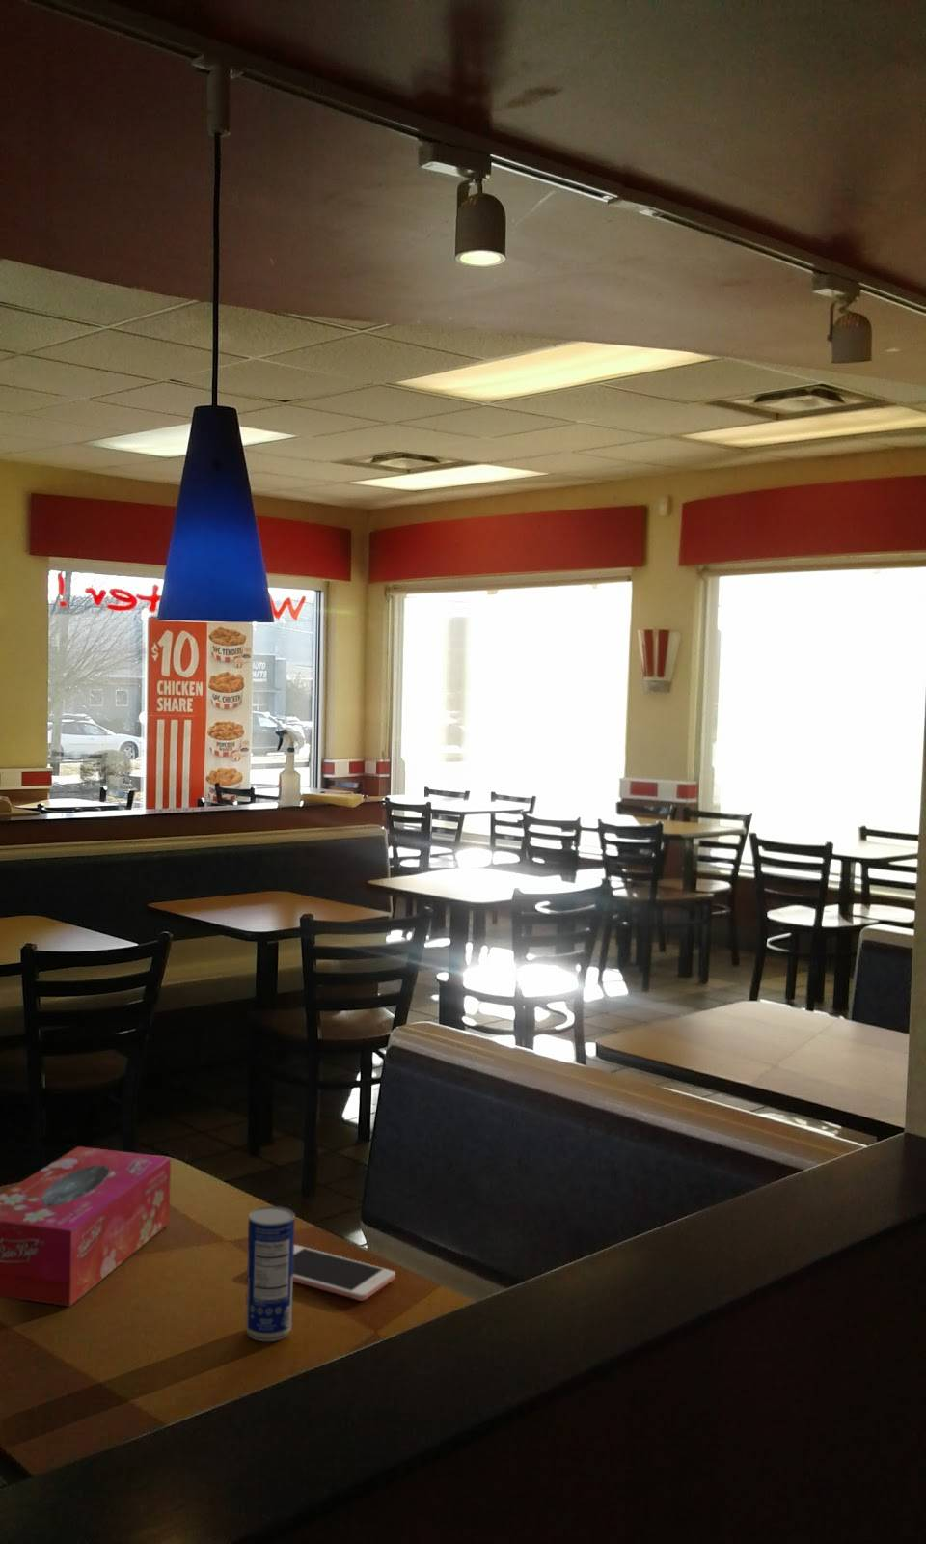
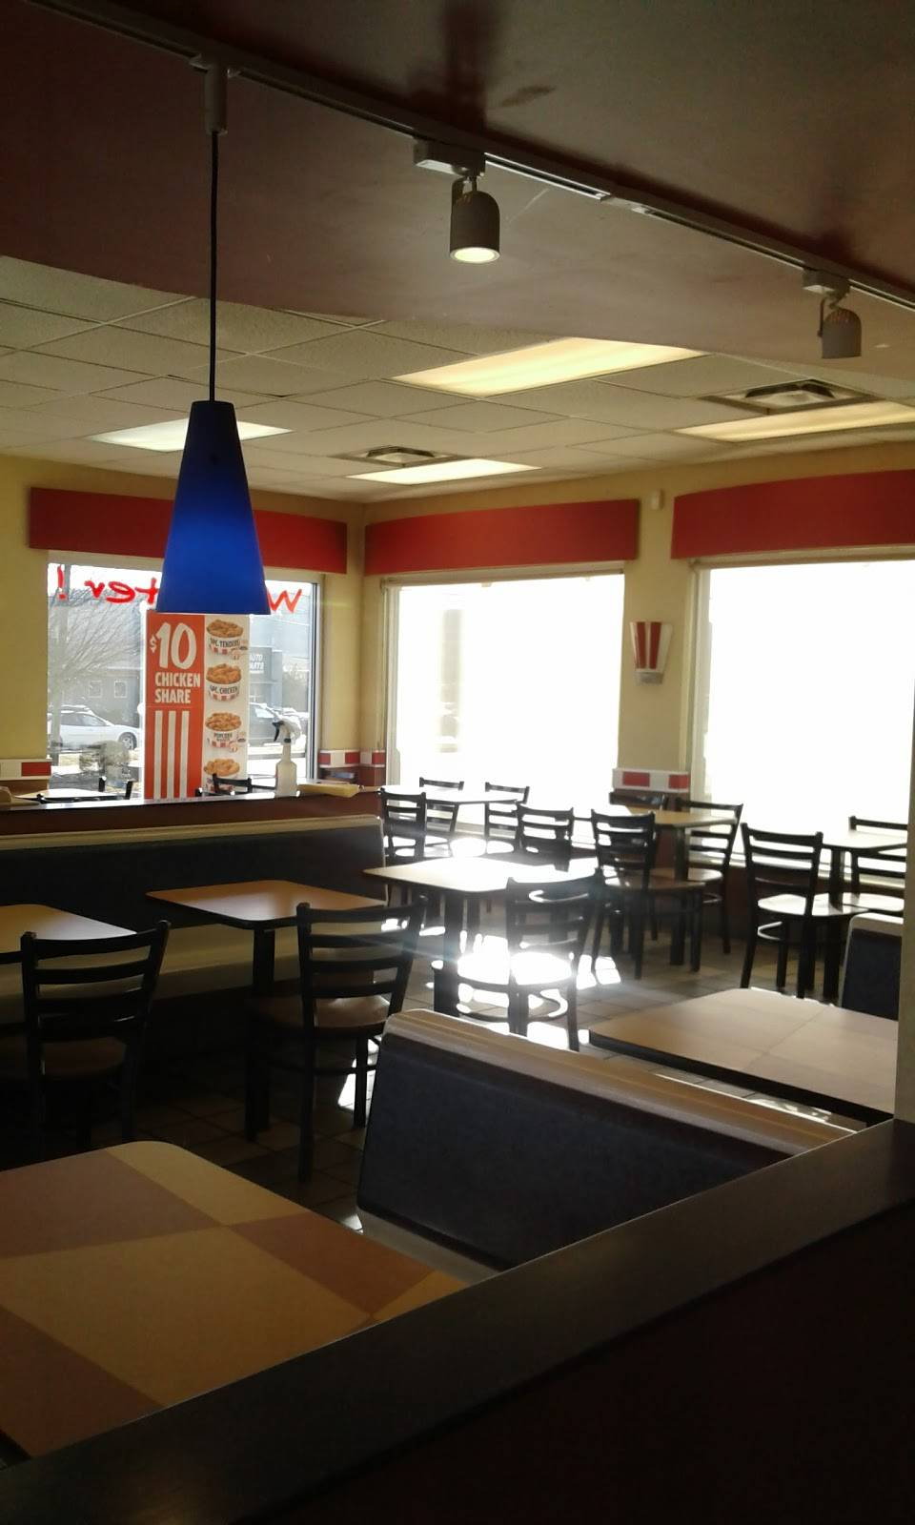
- cell phone (324, 1270)
- beverage can (270, 1273)
- tissue box (74, 1220)
